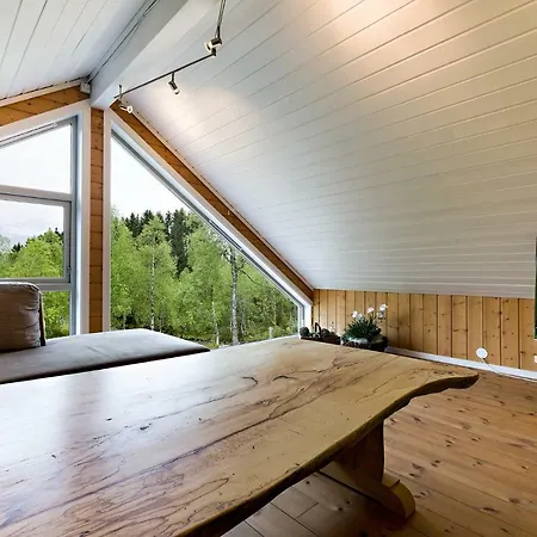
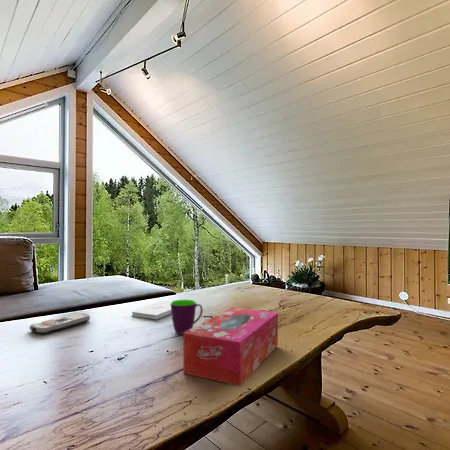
+ mug (187, 316)
+ remote control (62, 322)
+ notepad (159, 309)
+ tissue box (235, 339)
